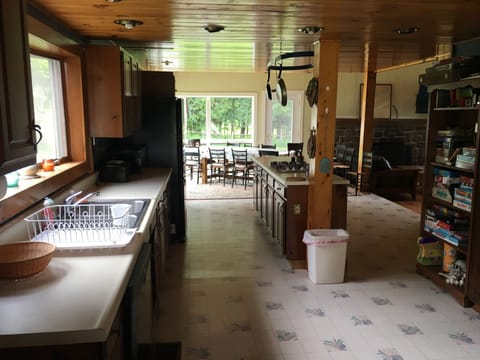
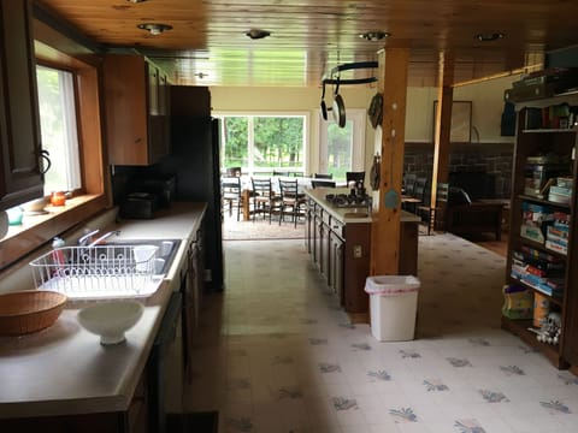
+ bowl (111, 325)
